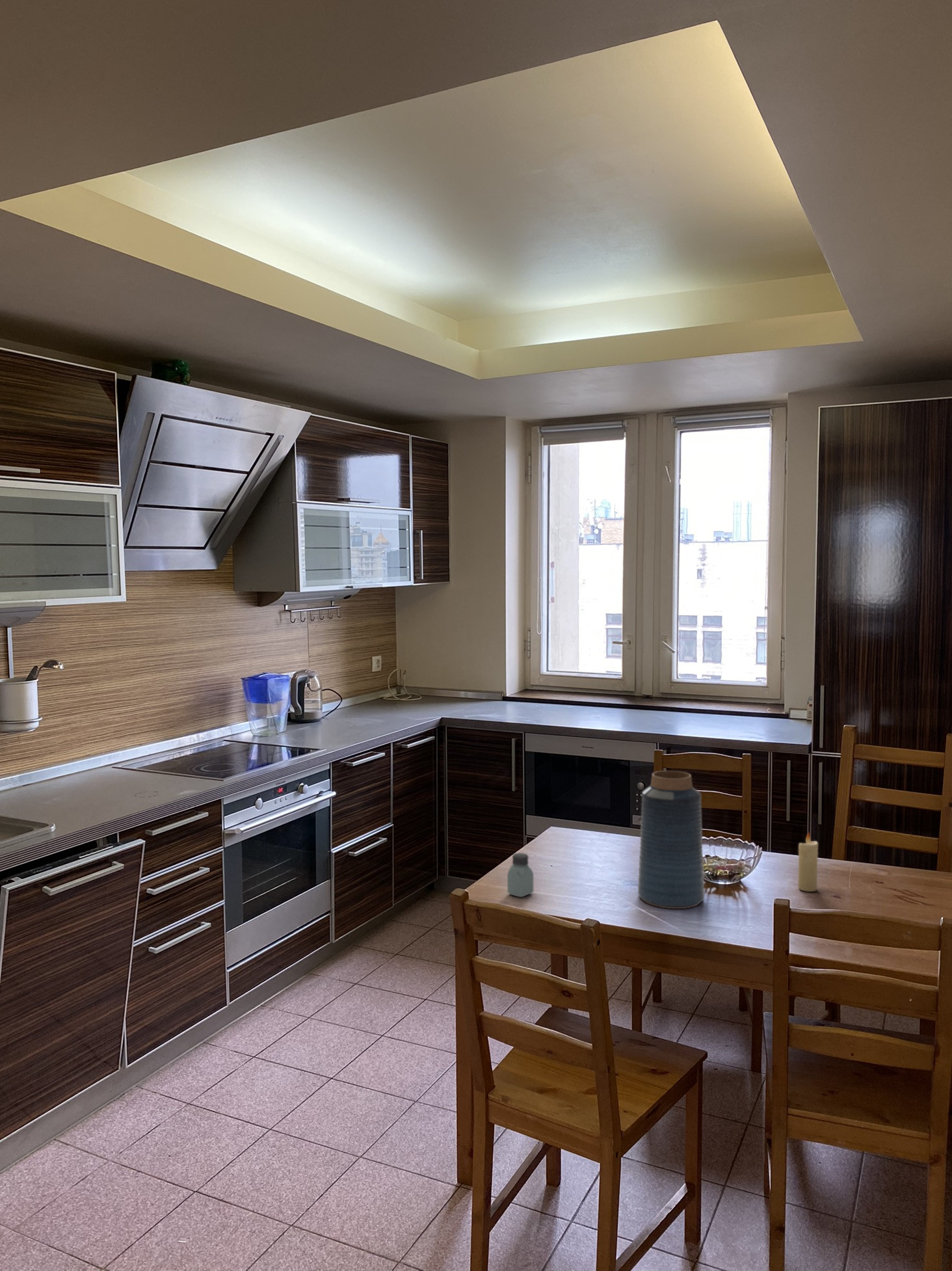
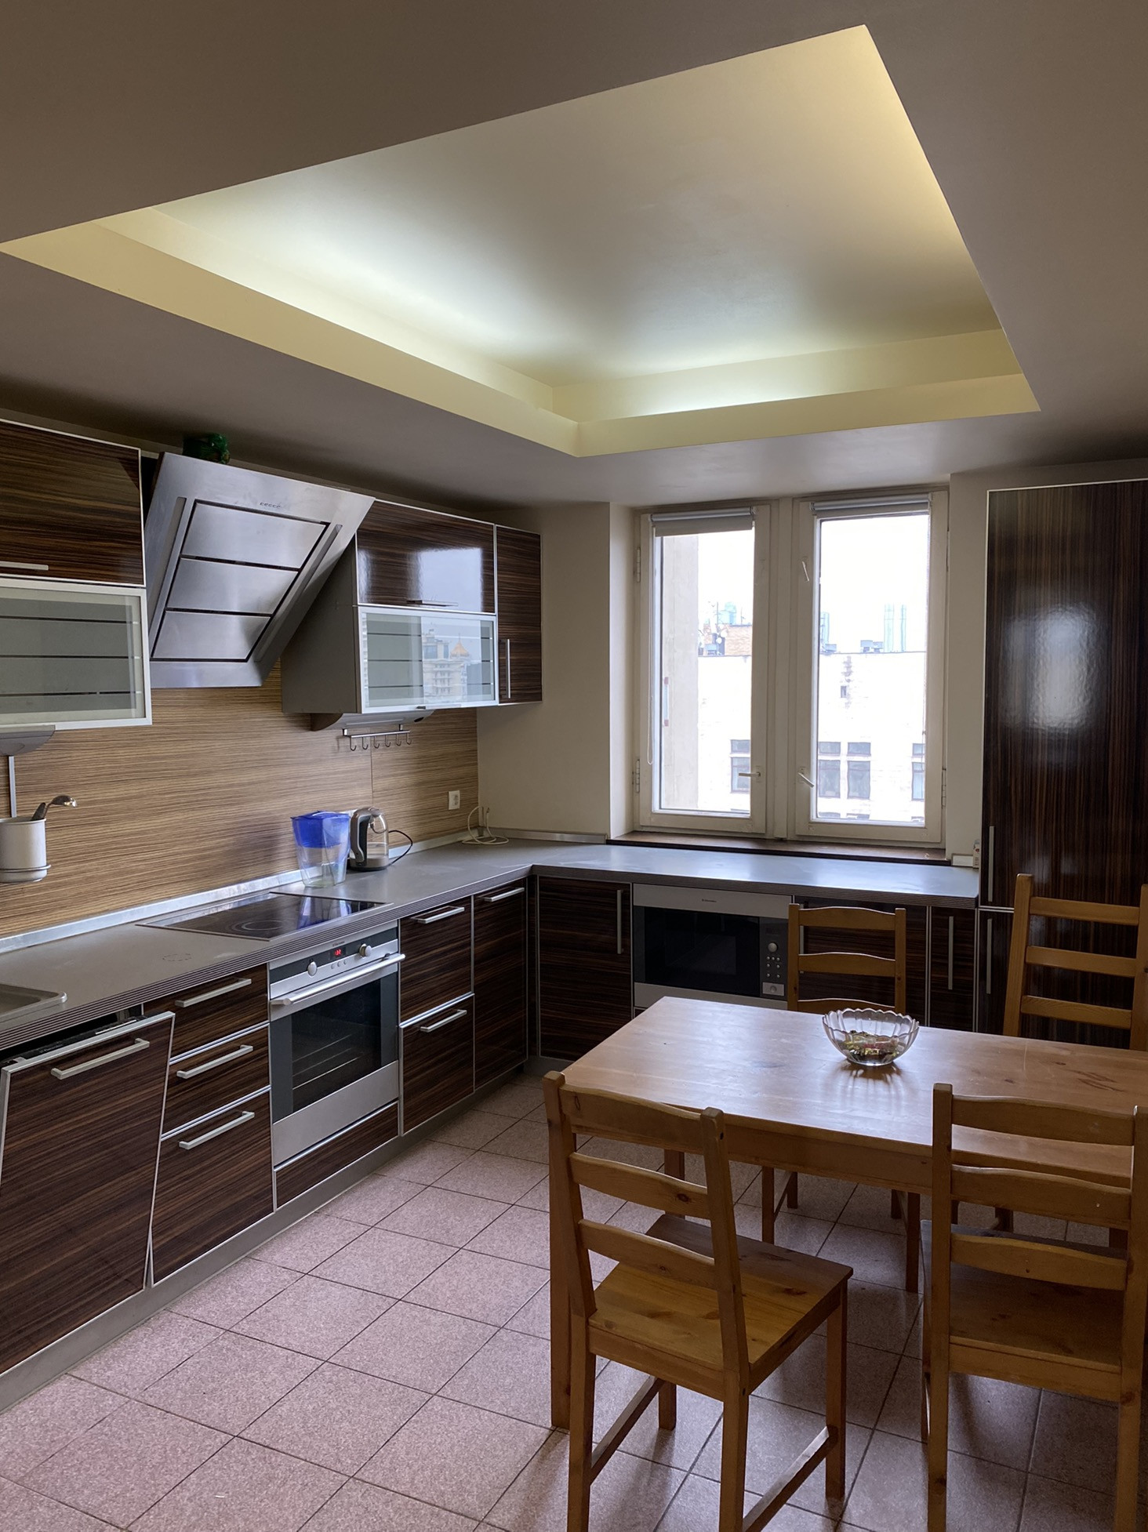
- candle (808, 860)
- vase (671, 836)
- saltshaker (520, 874)
